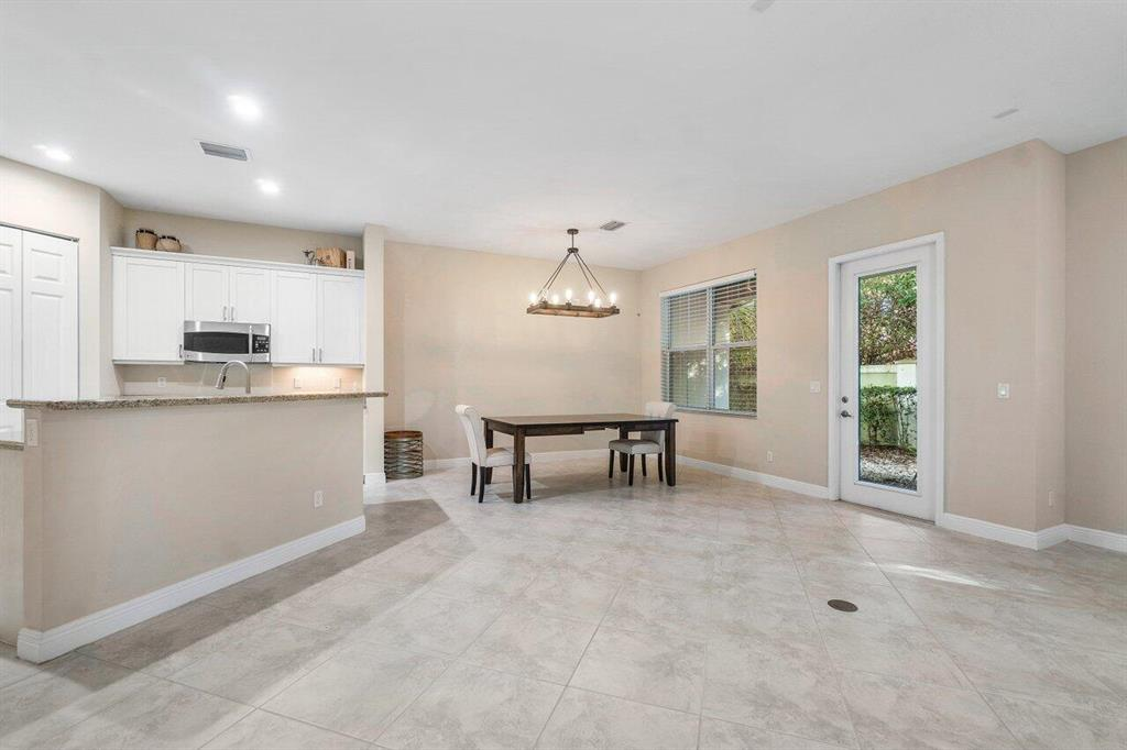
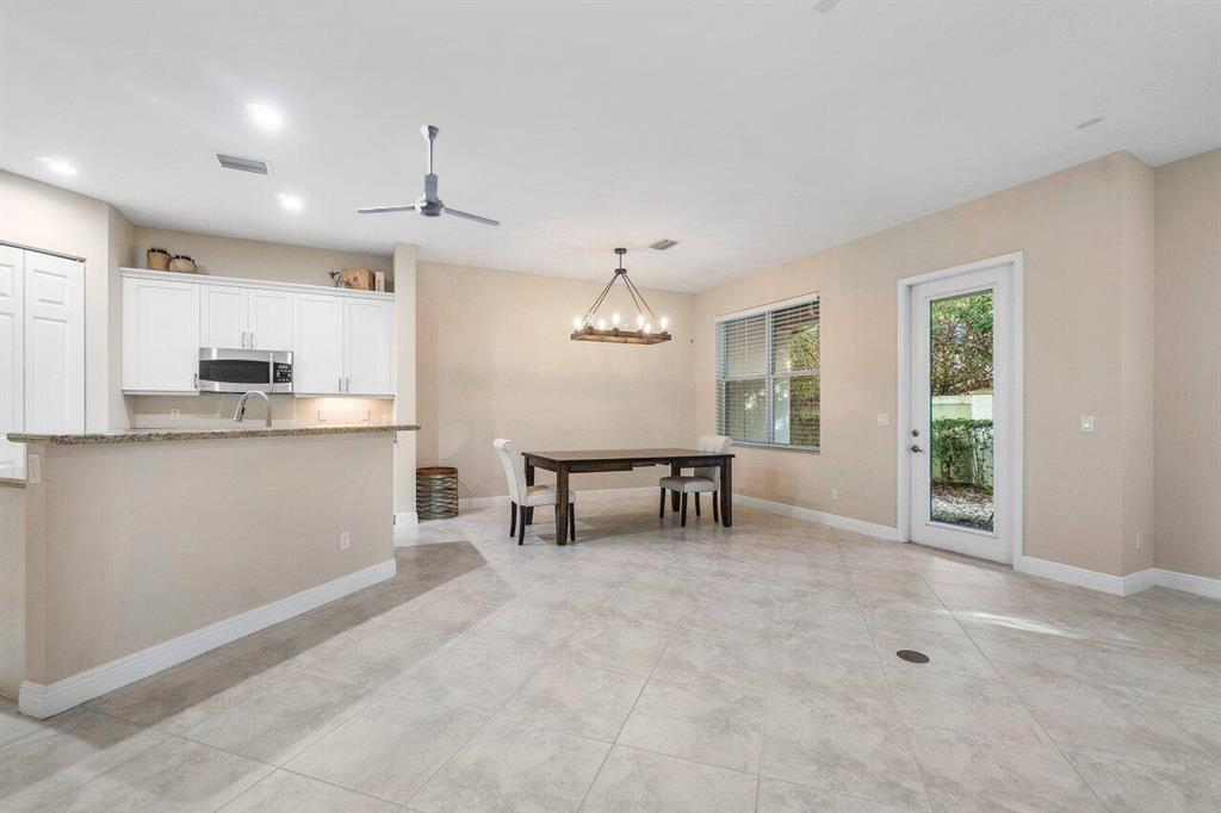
+ ceiling fan (430, 163)
